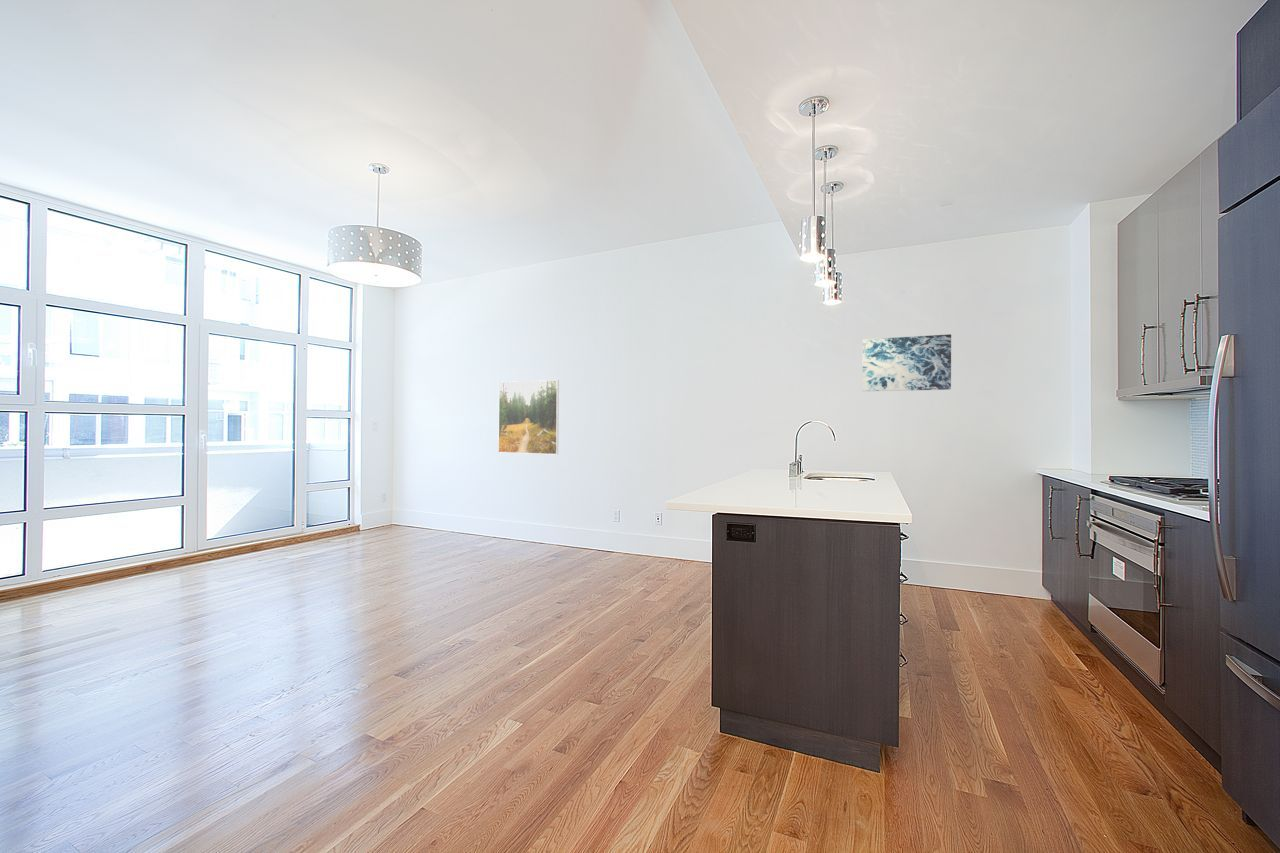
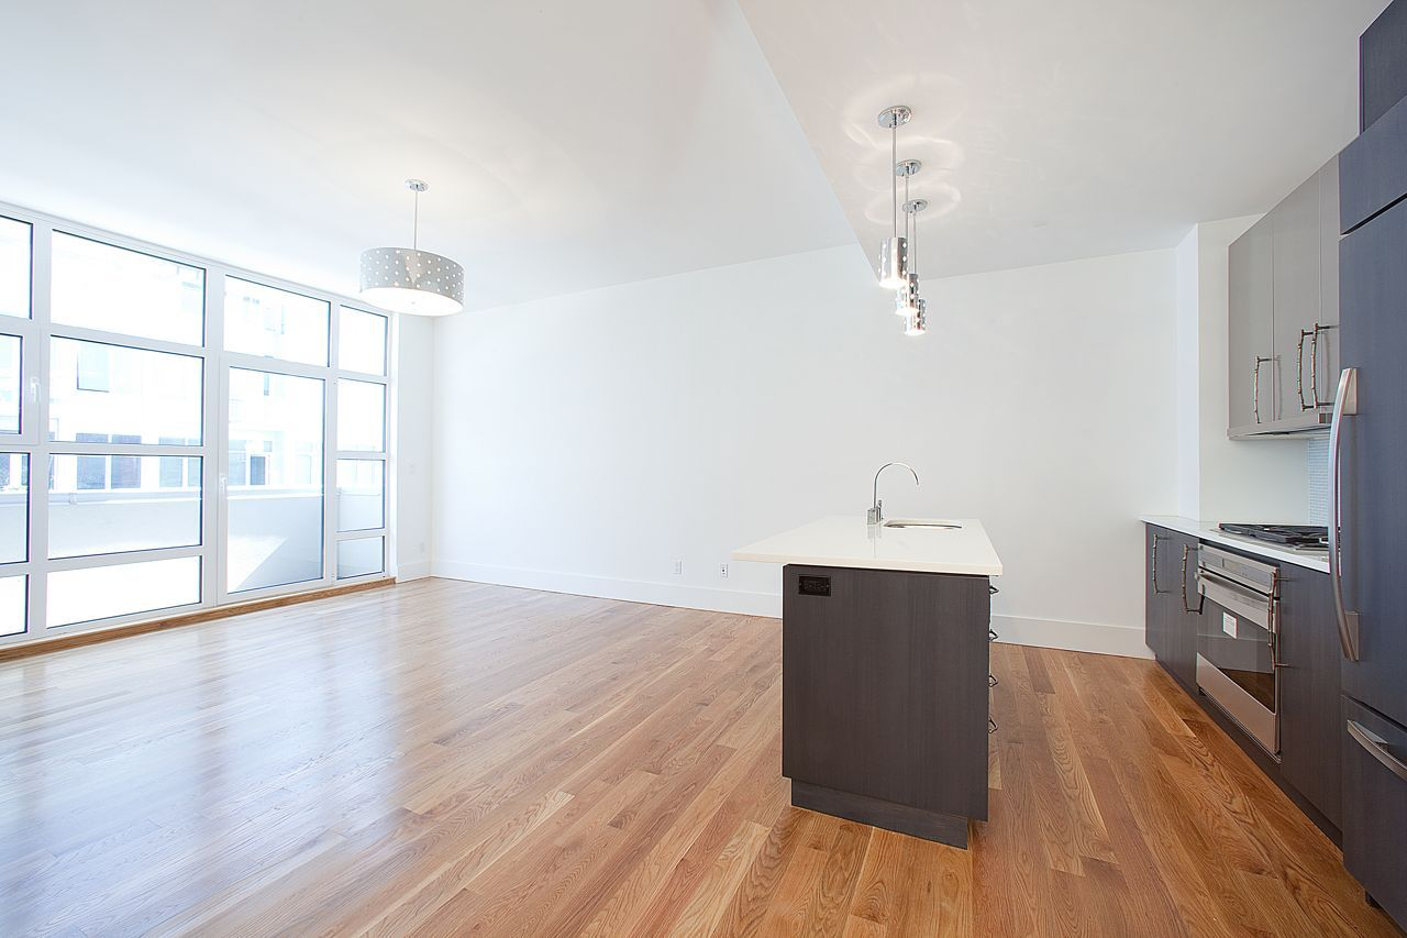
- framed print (527, 417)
- wall art (905, 363)
